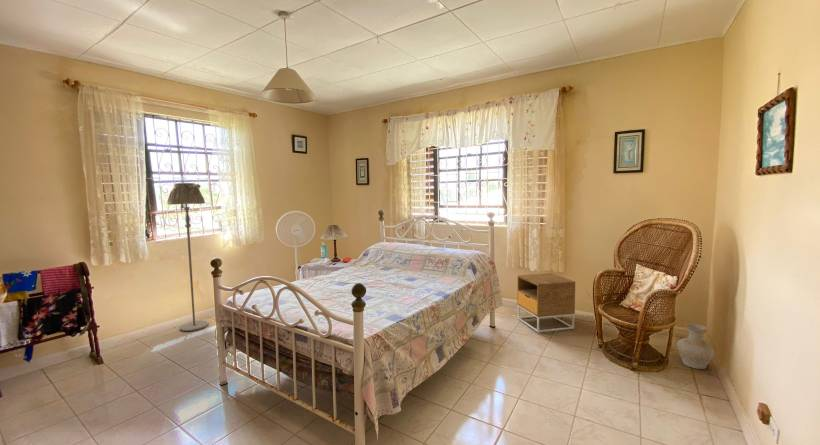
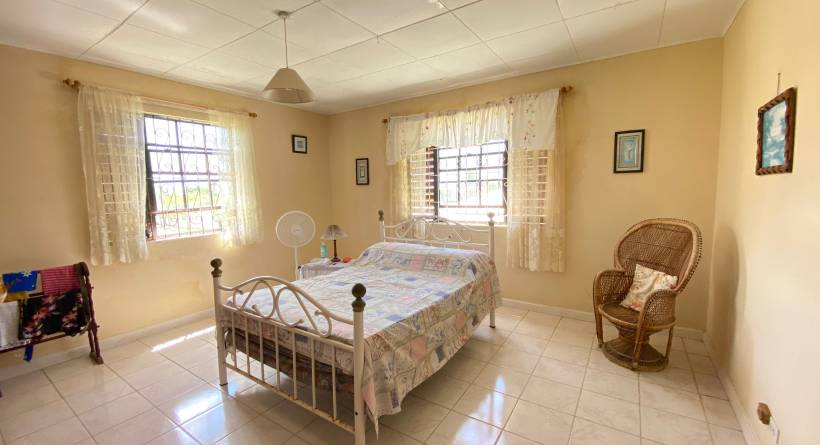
- floor lamp (189, 256)
- vase (695, 345)
- nightstand (544, 301)
